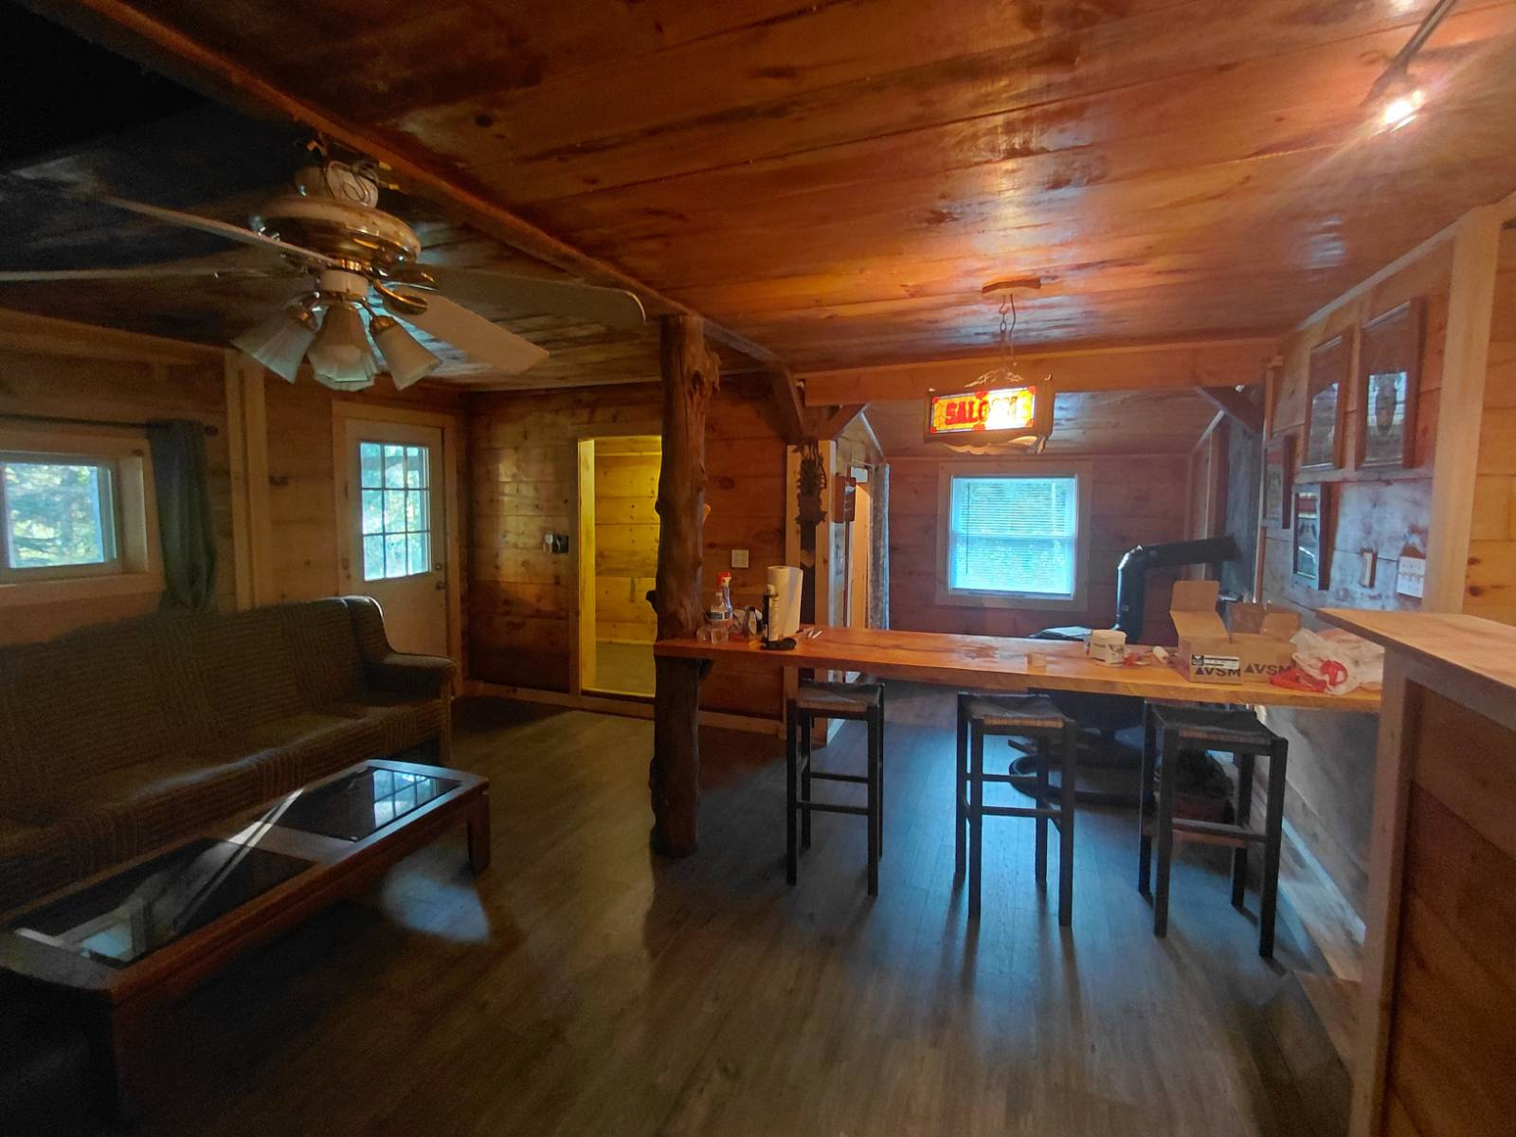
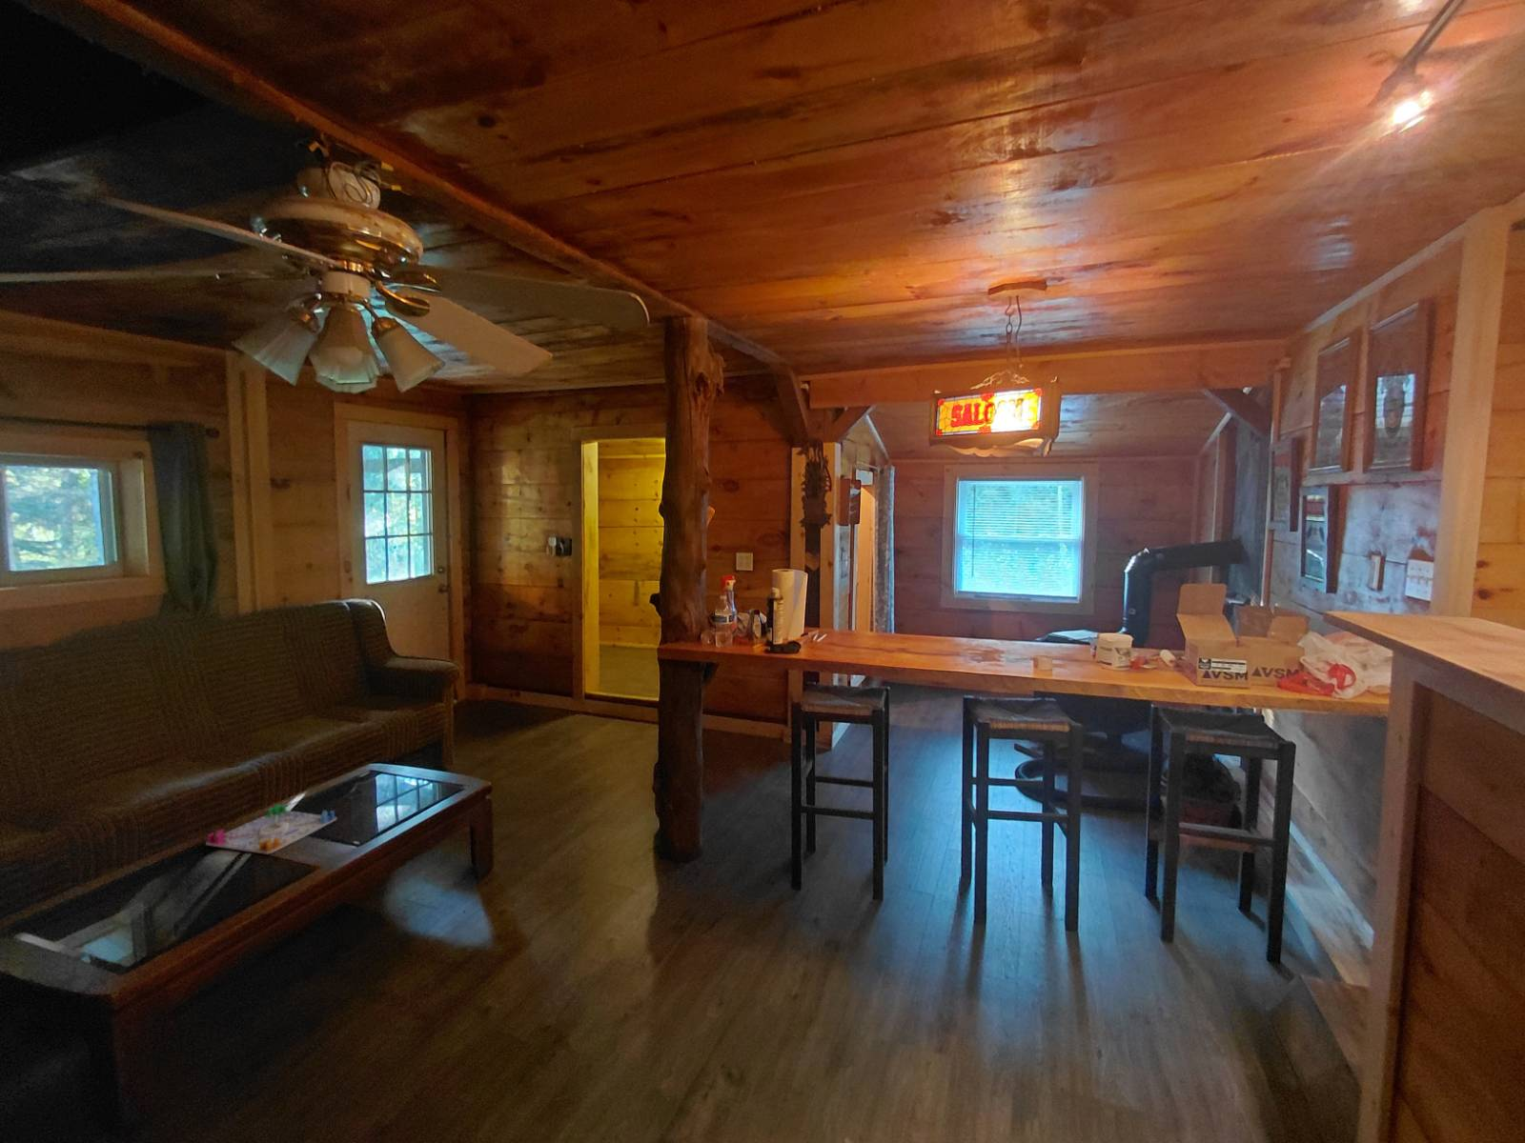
+ board game (274, 827)
